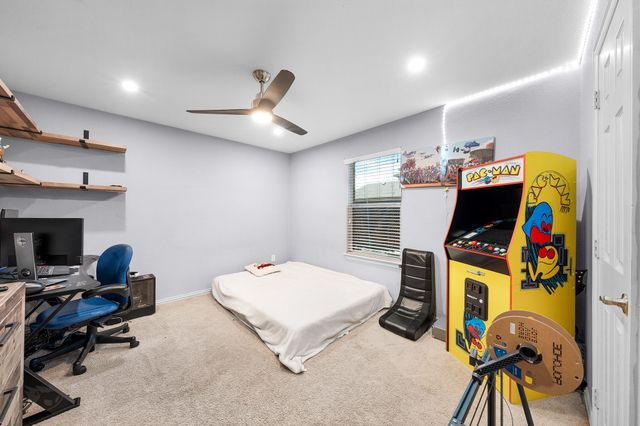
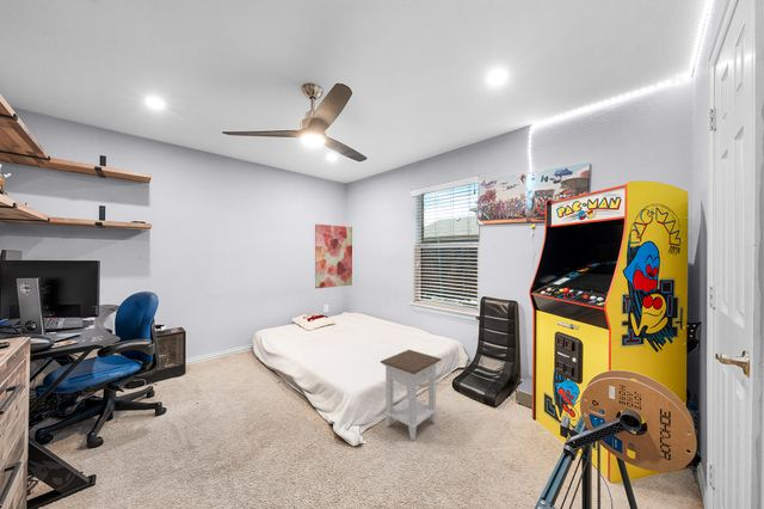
+ wall art (335, 256)
+ nightstand (411, 391)
